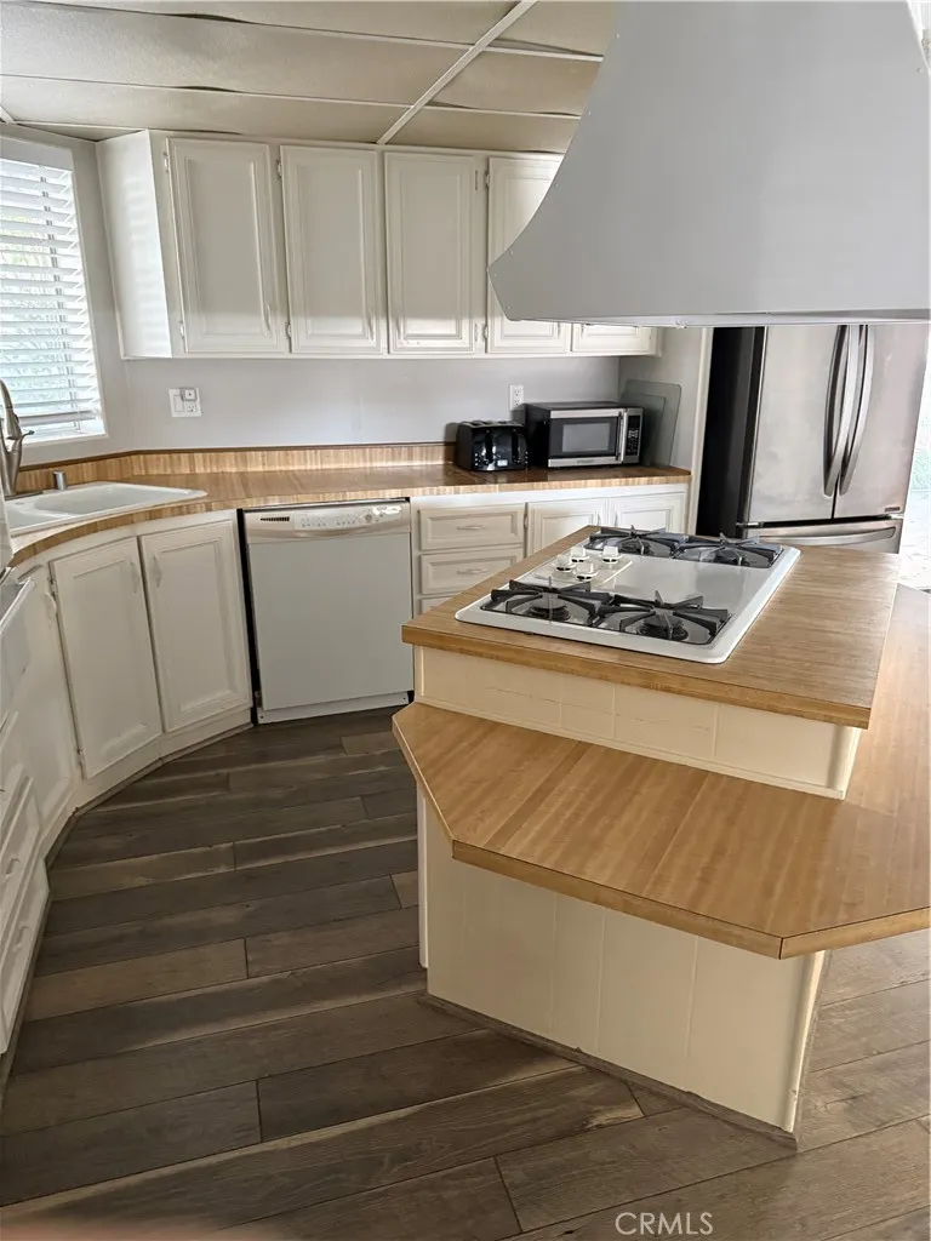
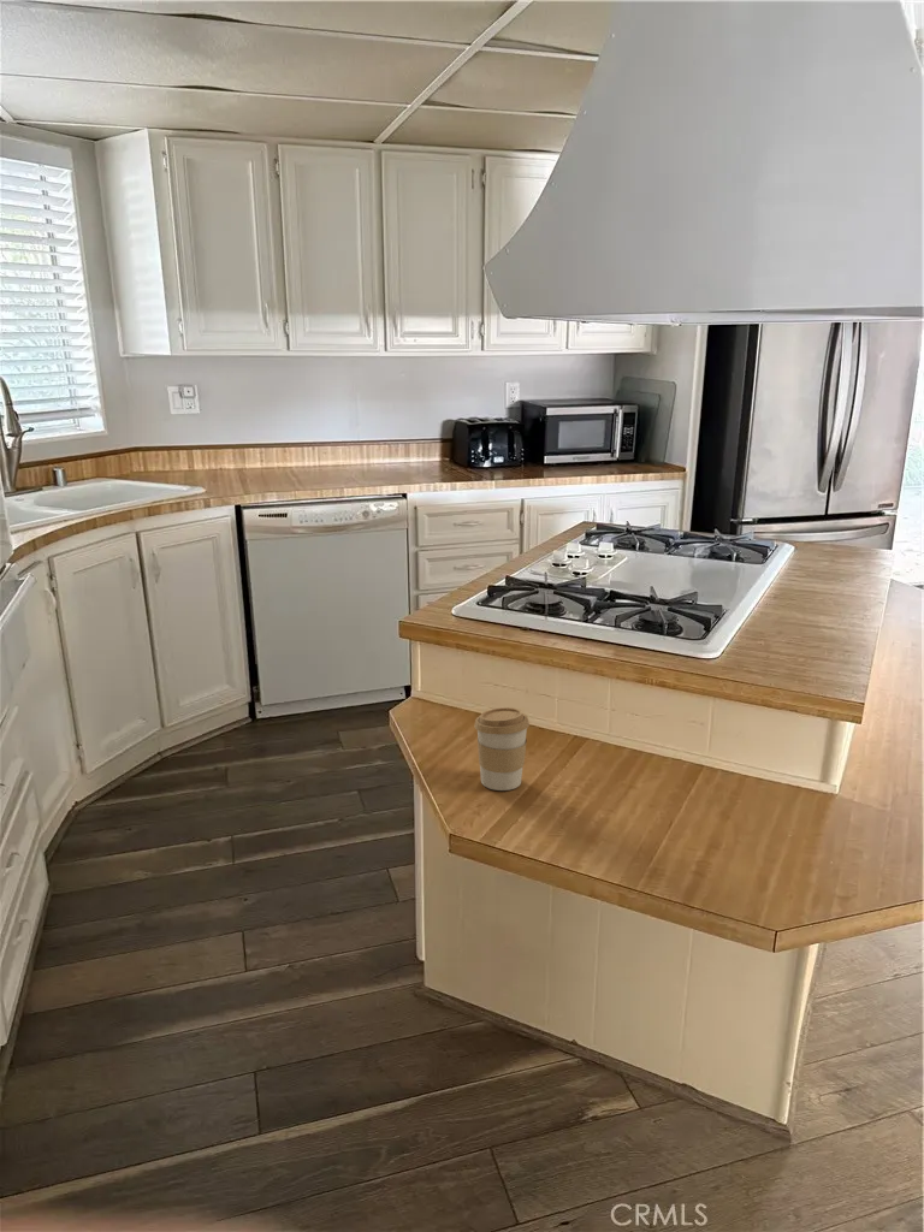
+ coffee cup (500, 746)
